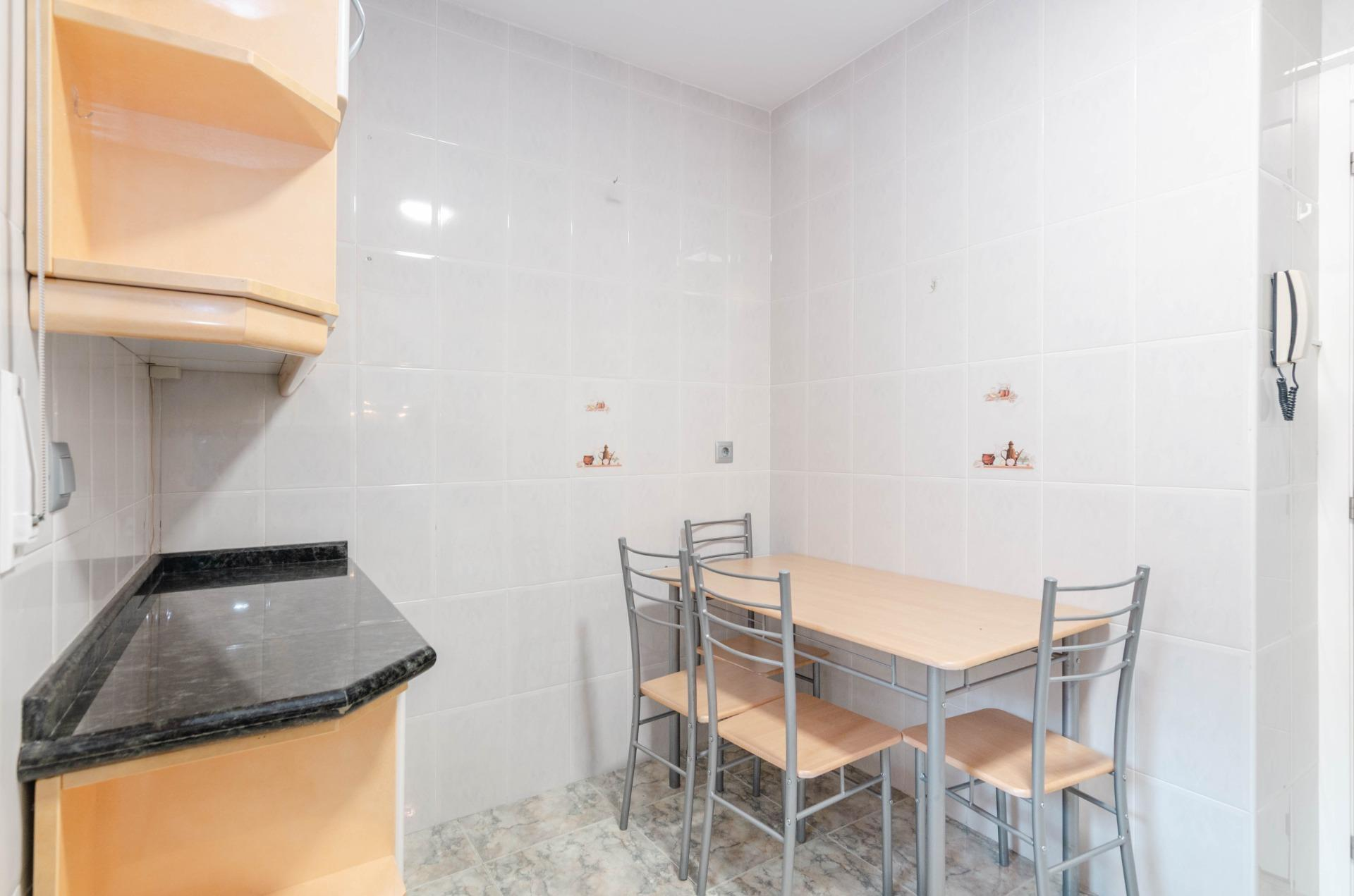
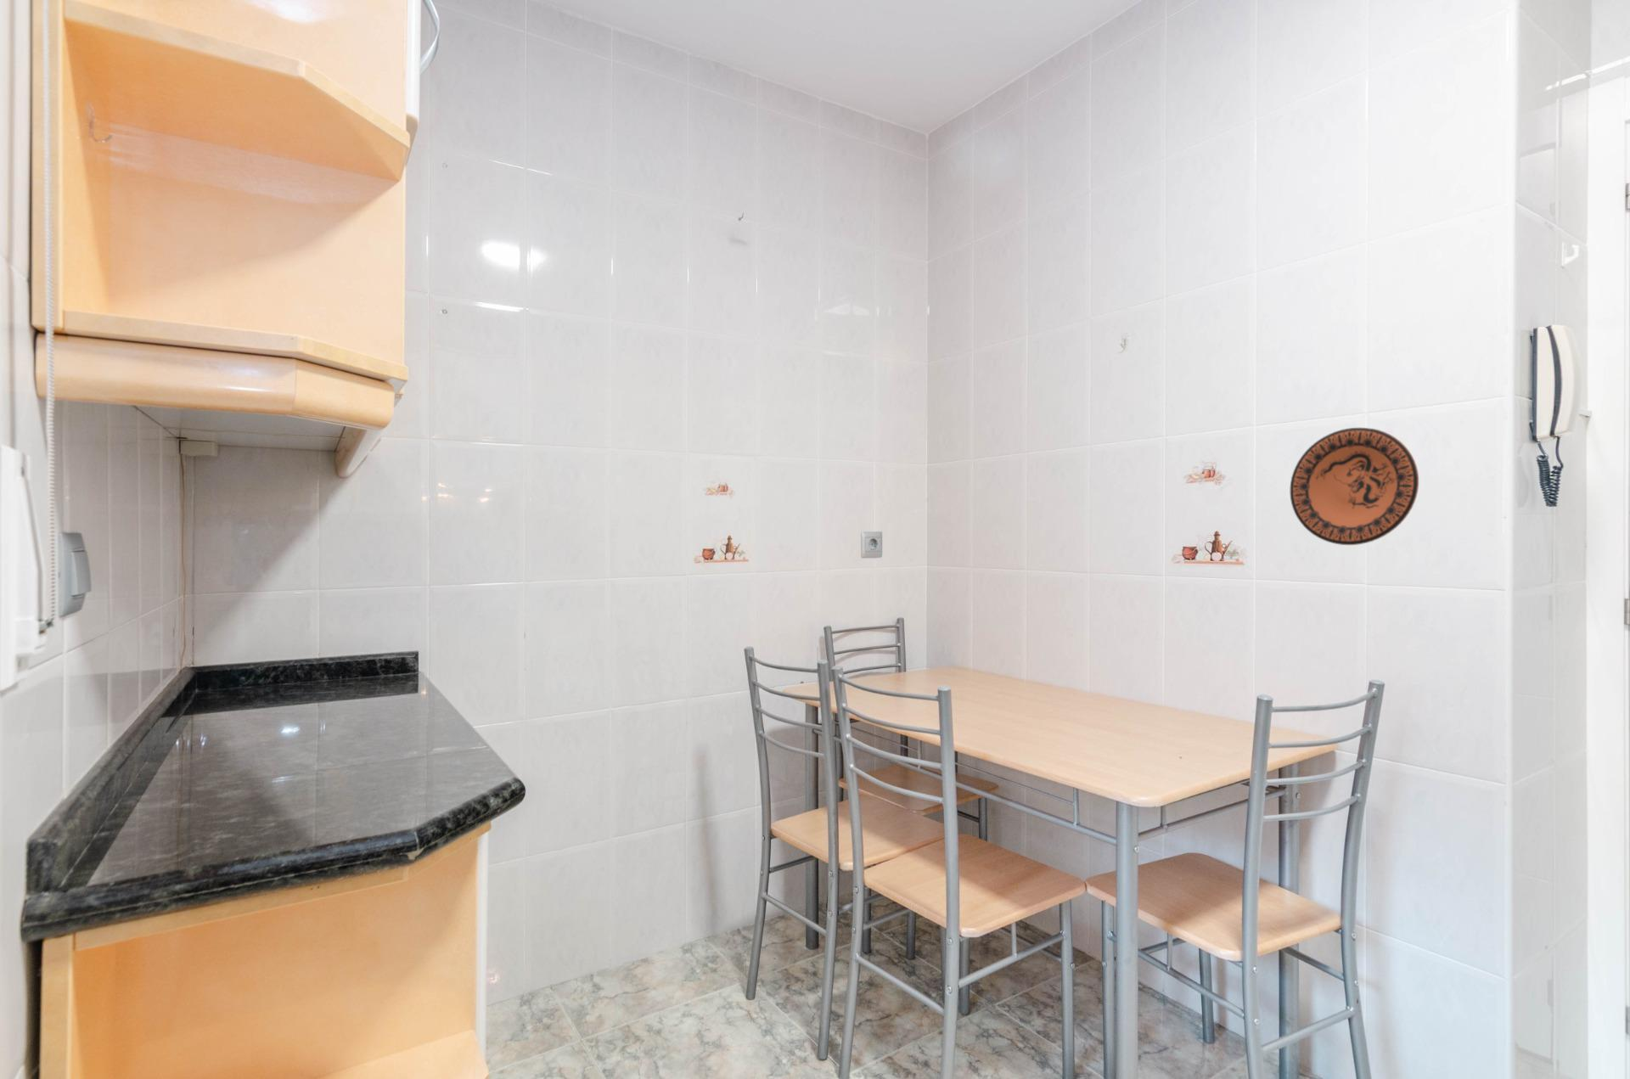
+ decorative plate (1351, 487)
